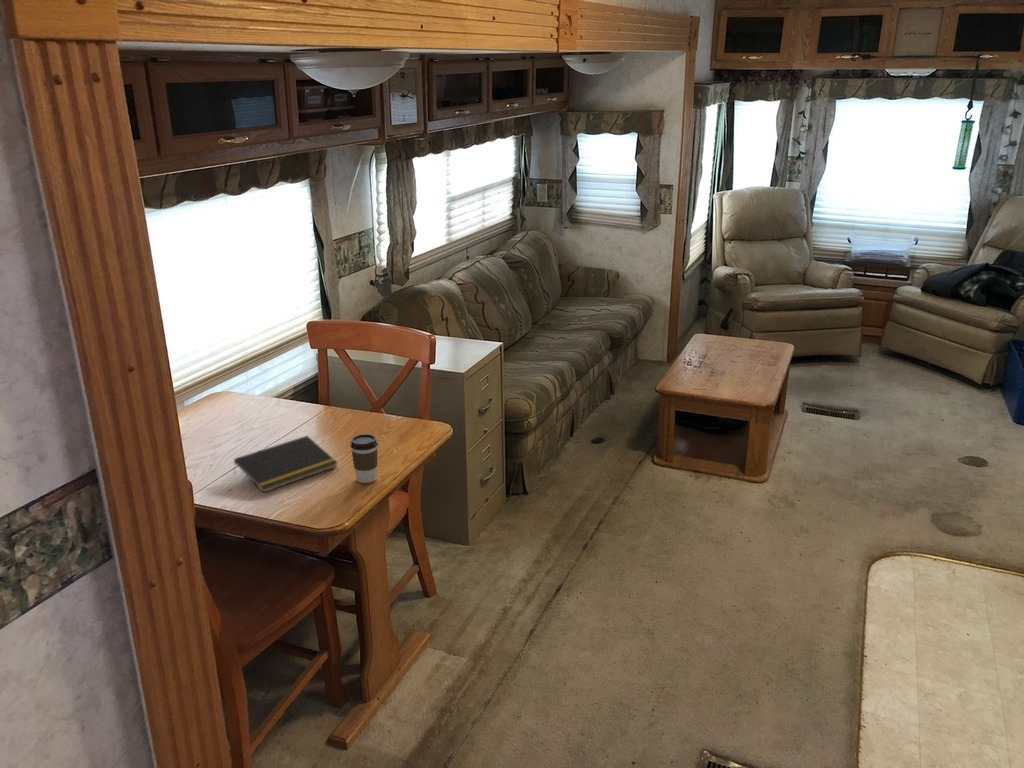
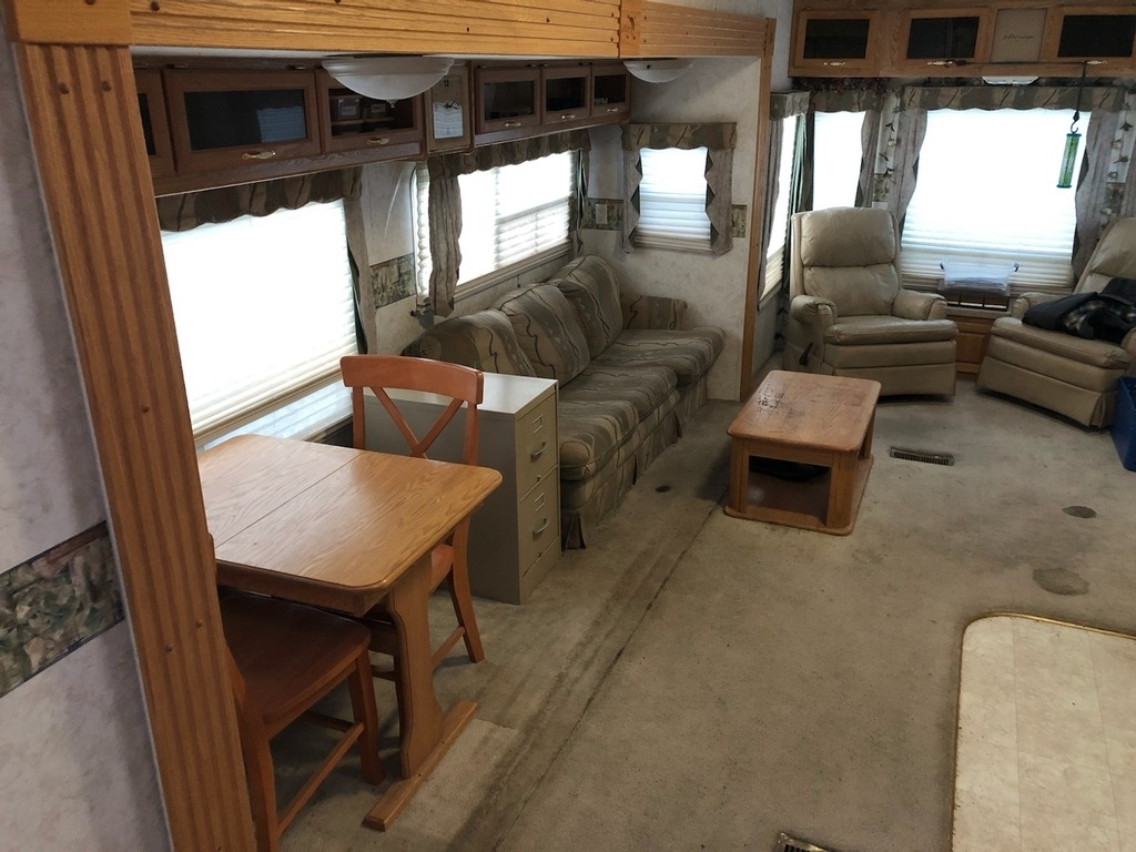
- notepad (286, 462)
- coffee cup (365, 458)
